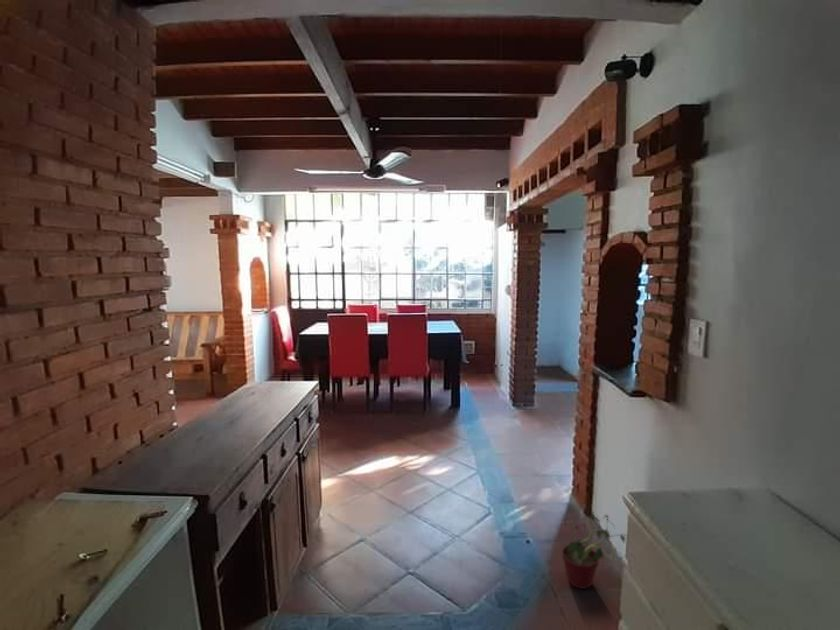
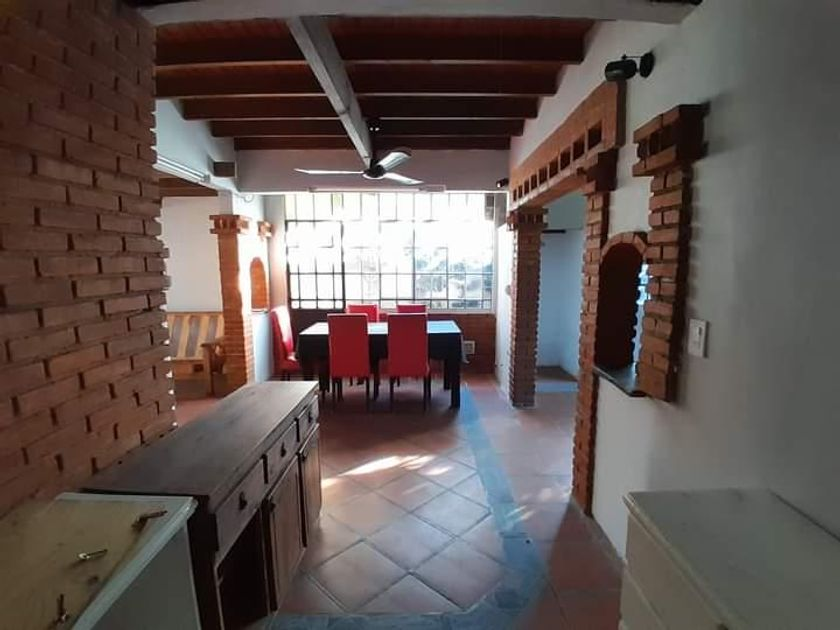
- potted plant (595, 547)
